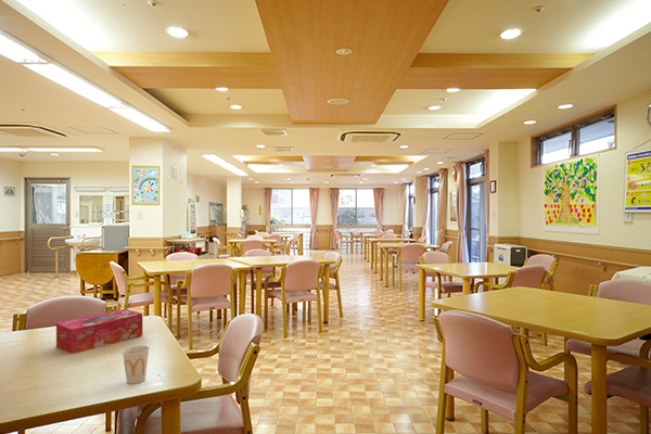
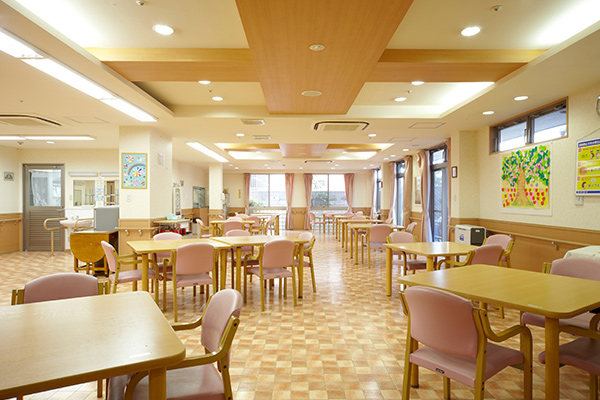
- tissue box (101, 329)
- cup (136, 365)
